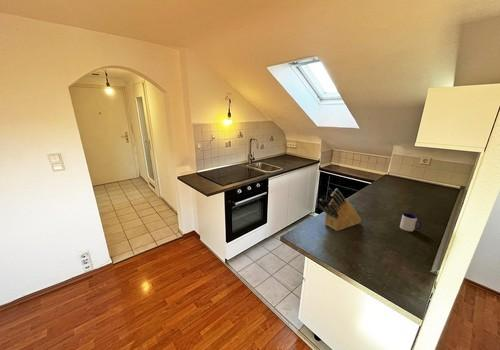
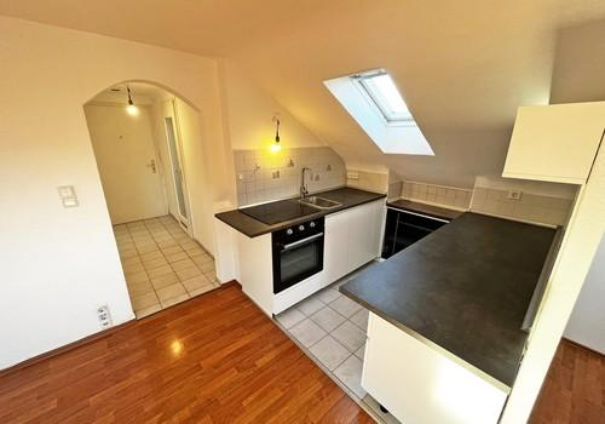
- knife block (341, 205)
- mug (411, 222)
